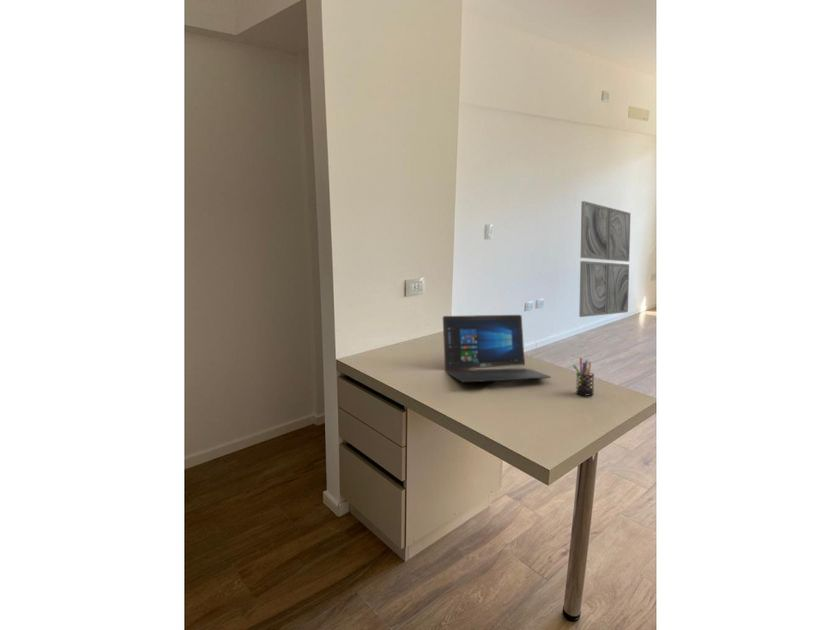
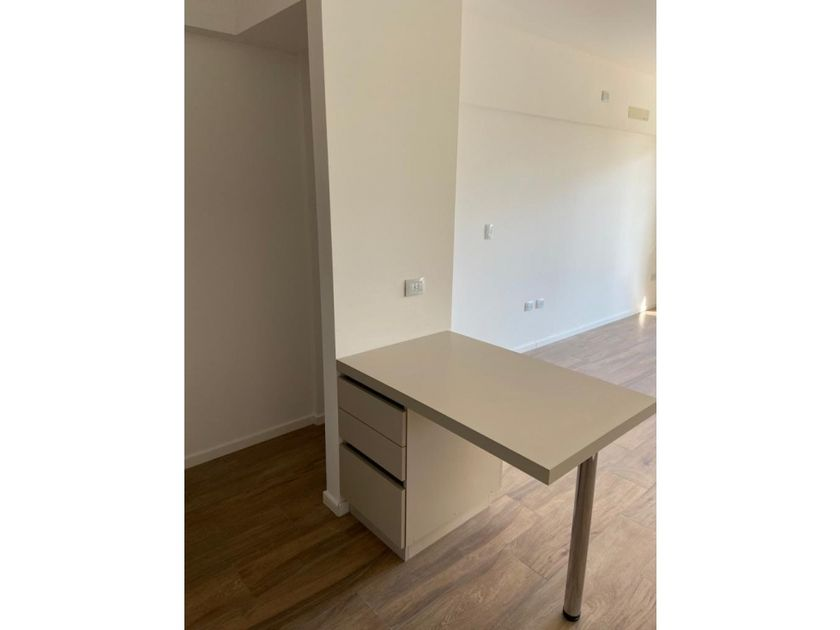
- wall art (606, 259)
- pen holder (582, 376)
- laptop (494, 346)
